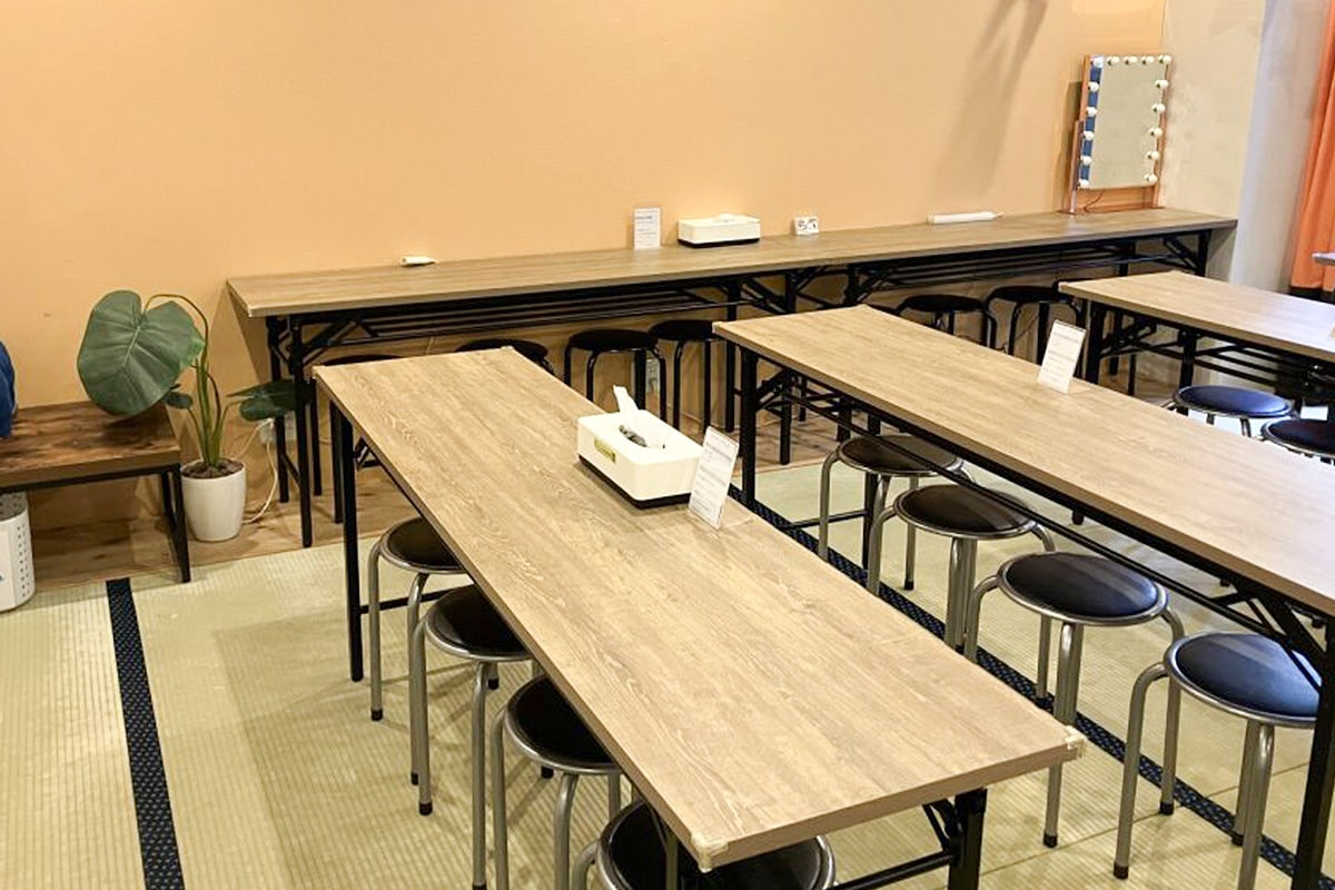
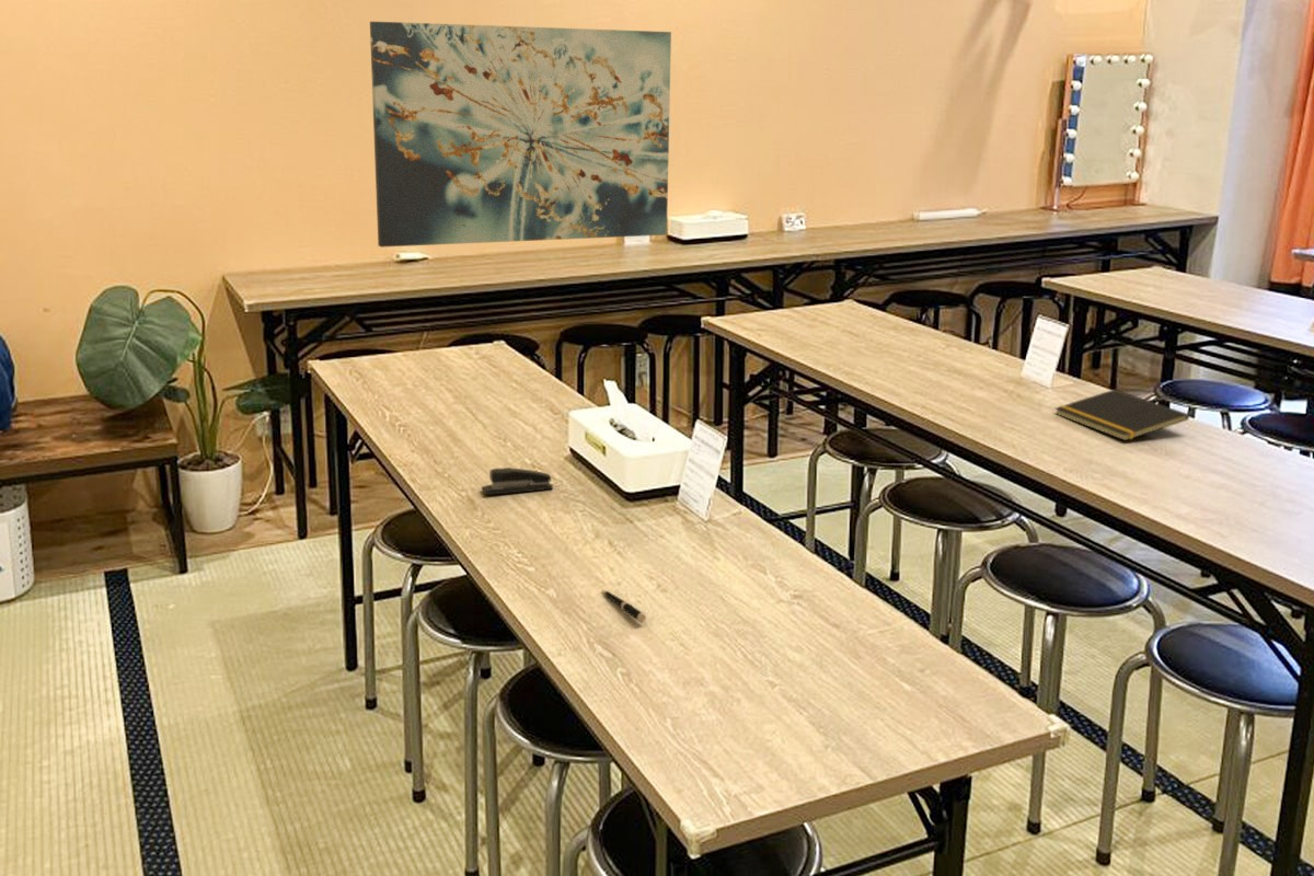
+ stapler (517, 479)
+ notepad (1119, 413)
+ pen (621, 602)
+ wall art (528, 136)
